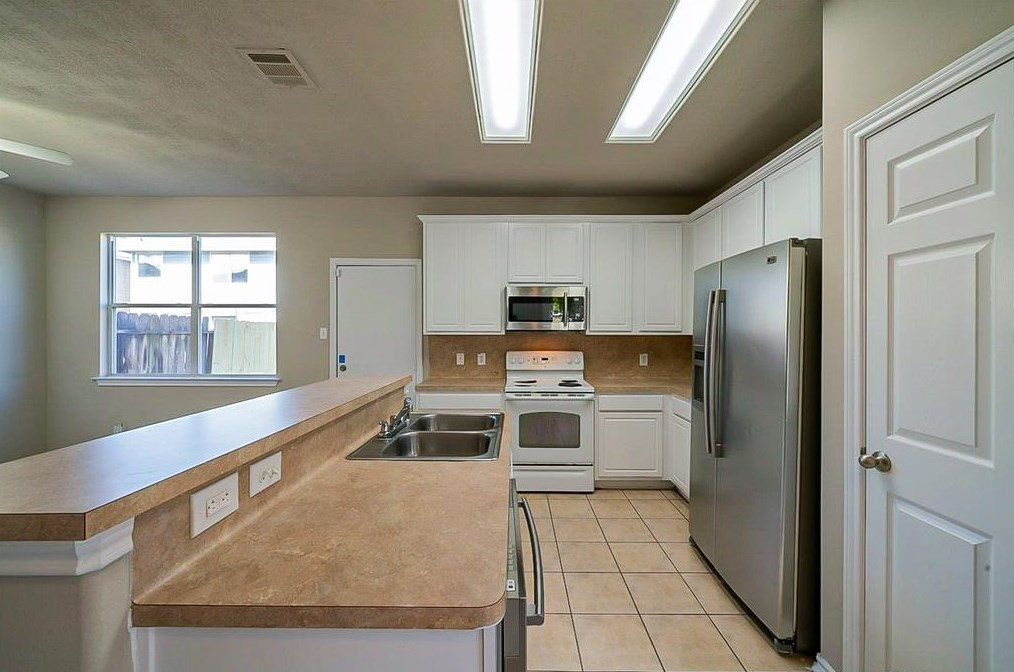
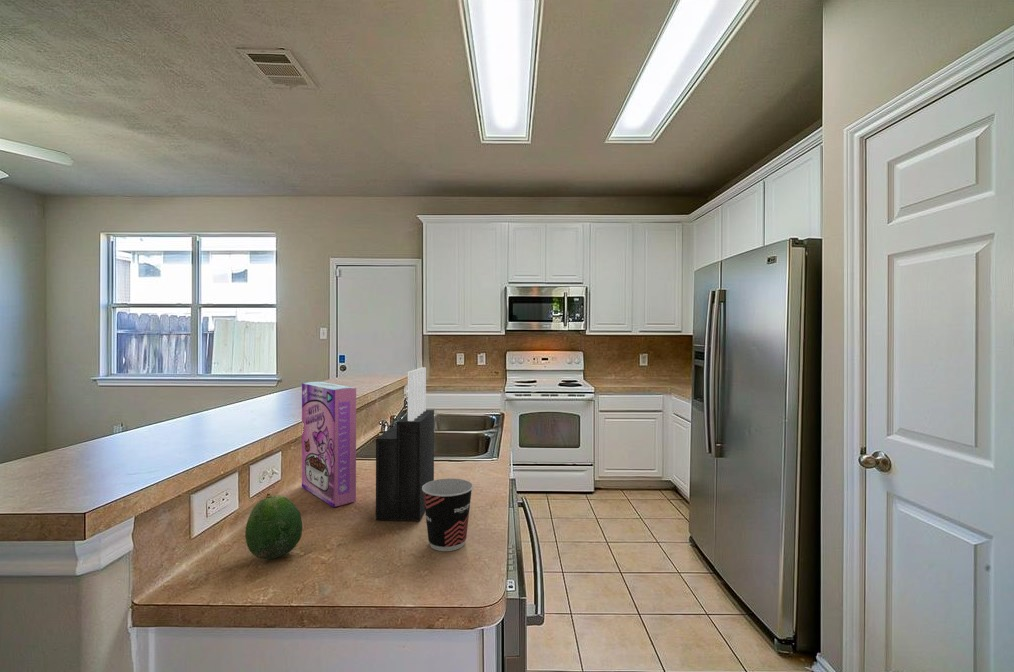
+ knife block (402, 438)
+ cup (447, 514)
+ cereal box (327, 439)
+ fruit (274, 525)
